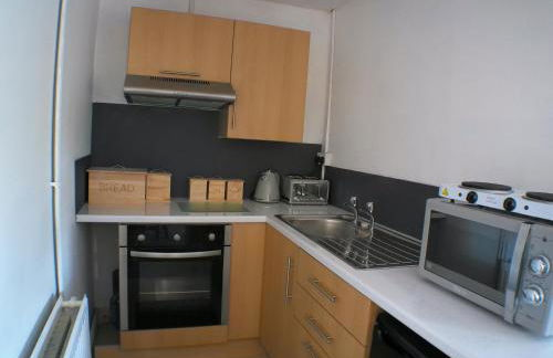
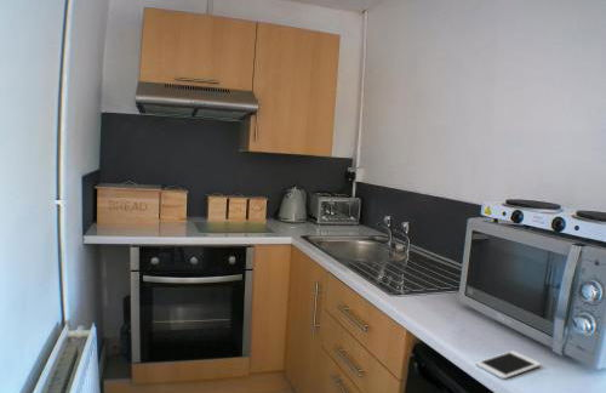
+ cell phone (508, 364)
